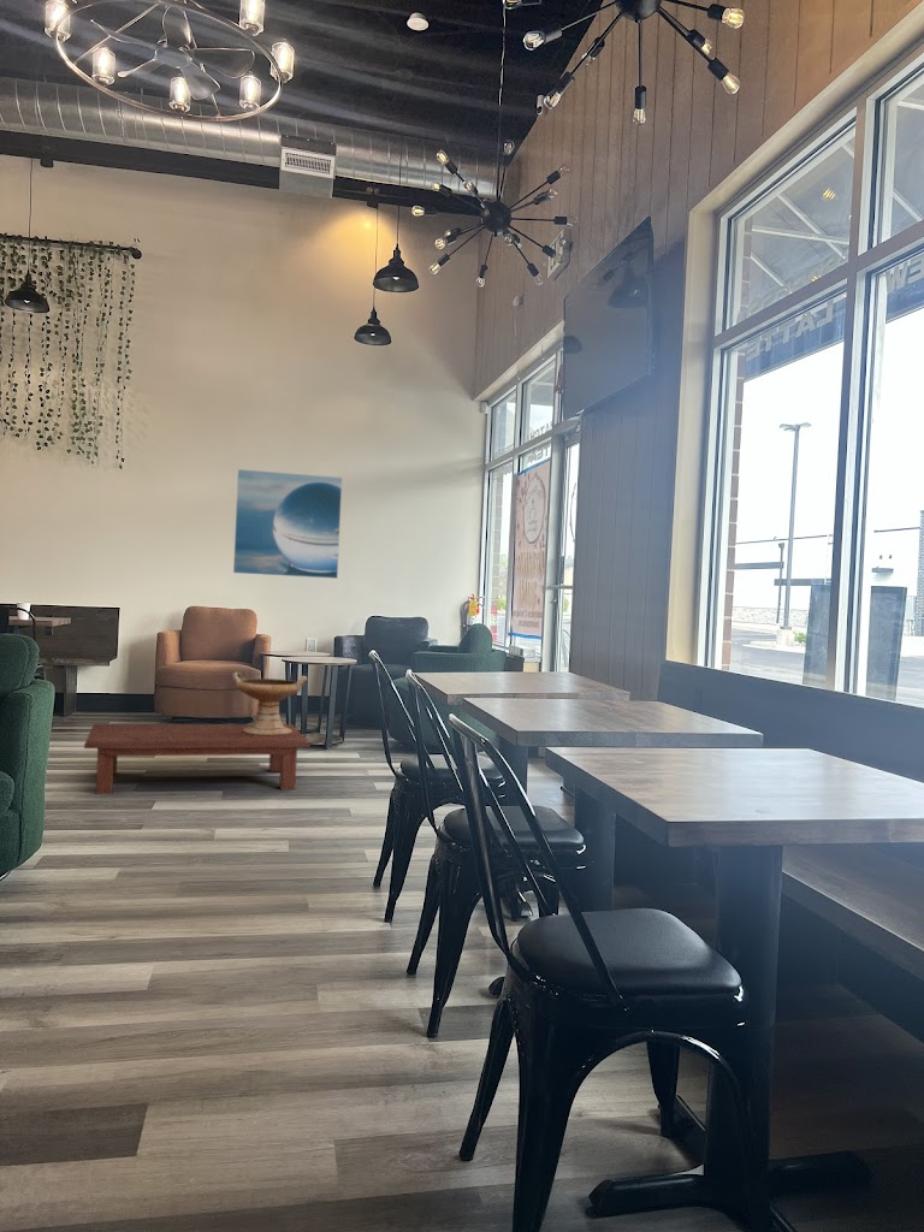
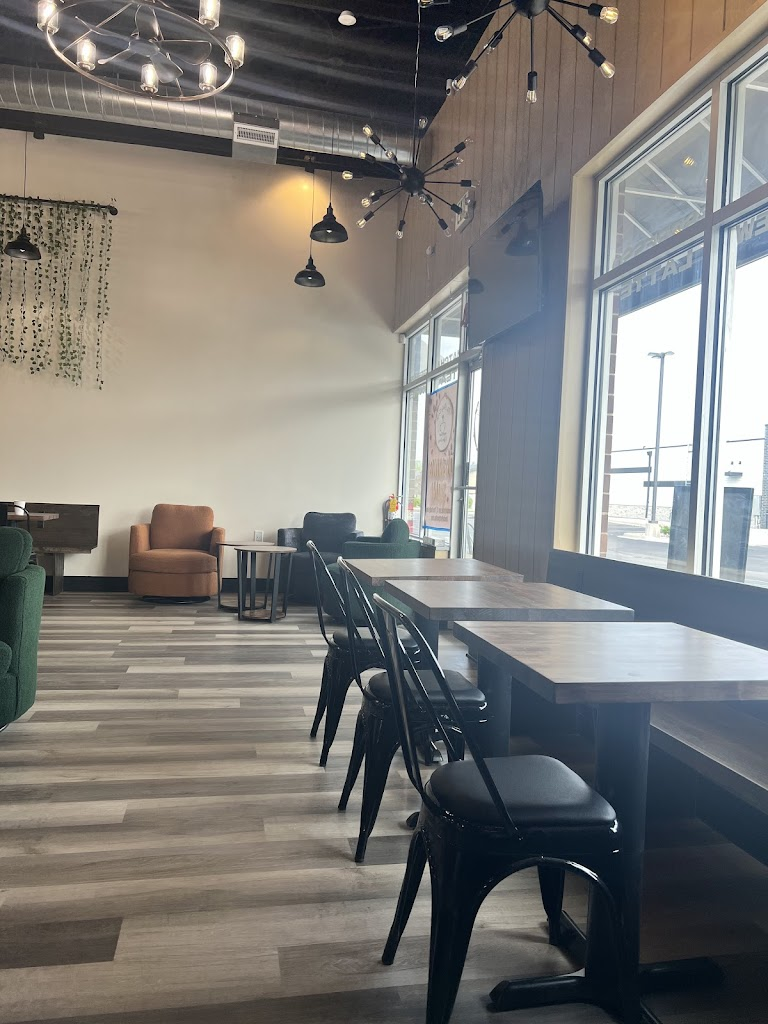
- decorative bowl (268, 701)
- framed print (288, 525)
- coffee table (197, 754)
